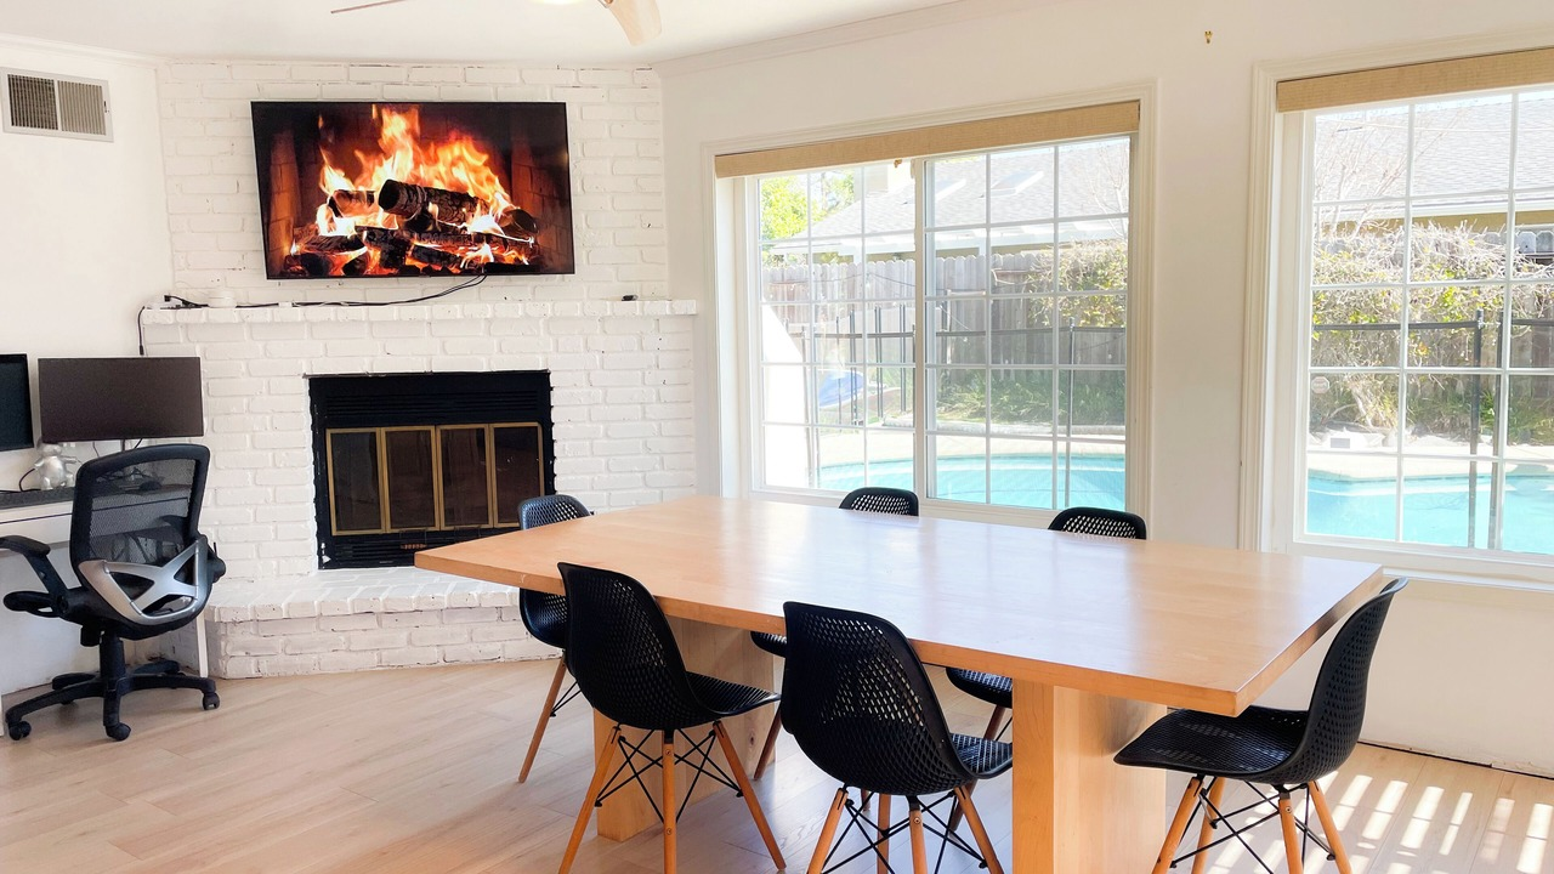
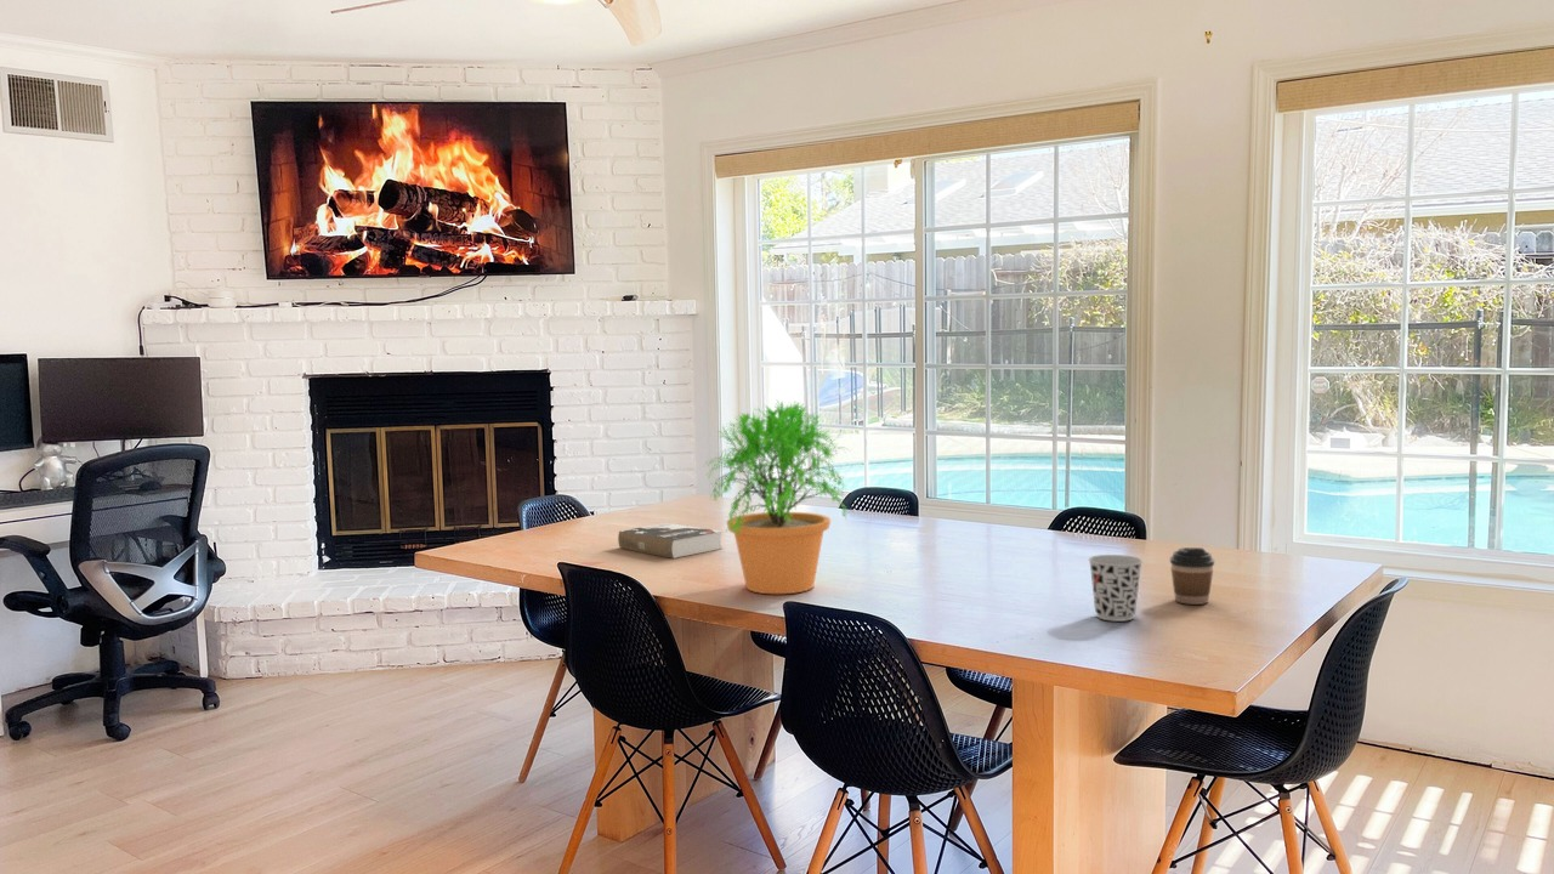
+ potted plant (776, 492)
+ coffee cup (1191, 573)
+ cup (1115, 588)
+ book (670, 539)
